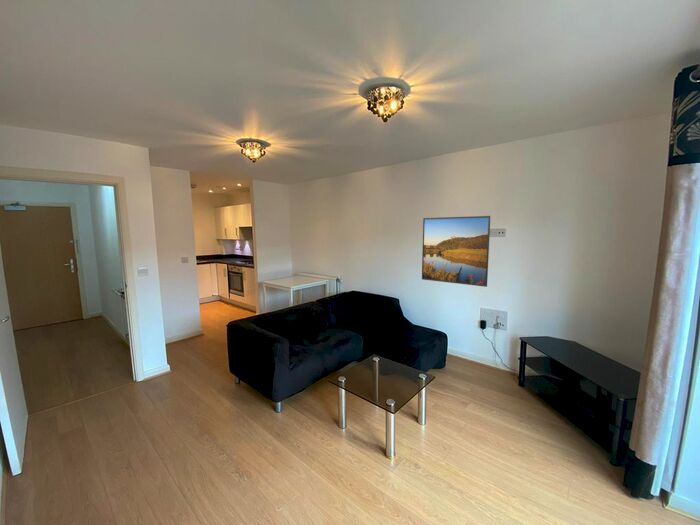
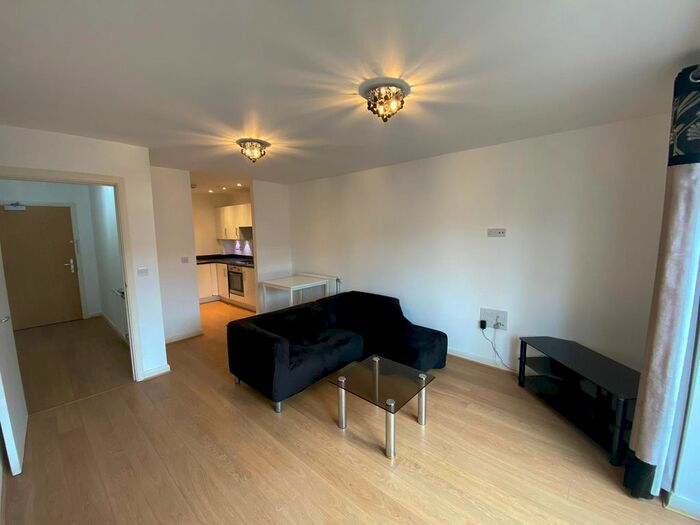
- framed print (453, 250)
